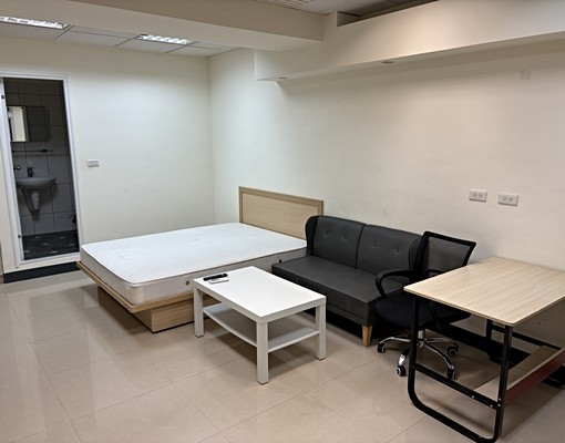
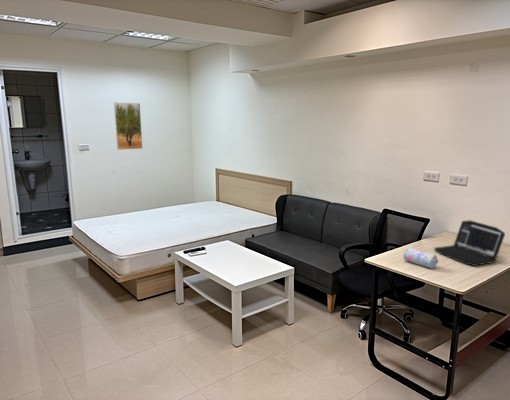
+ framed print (128, 126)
+ pencil case (420, 257)
+ laptop (467, 240)
